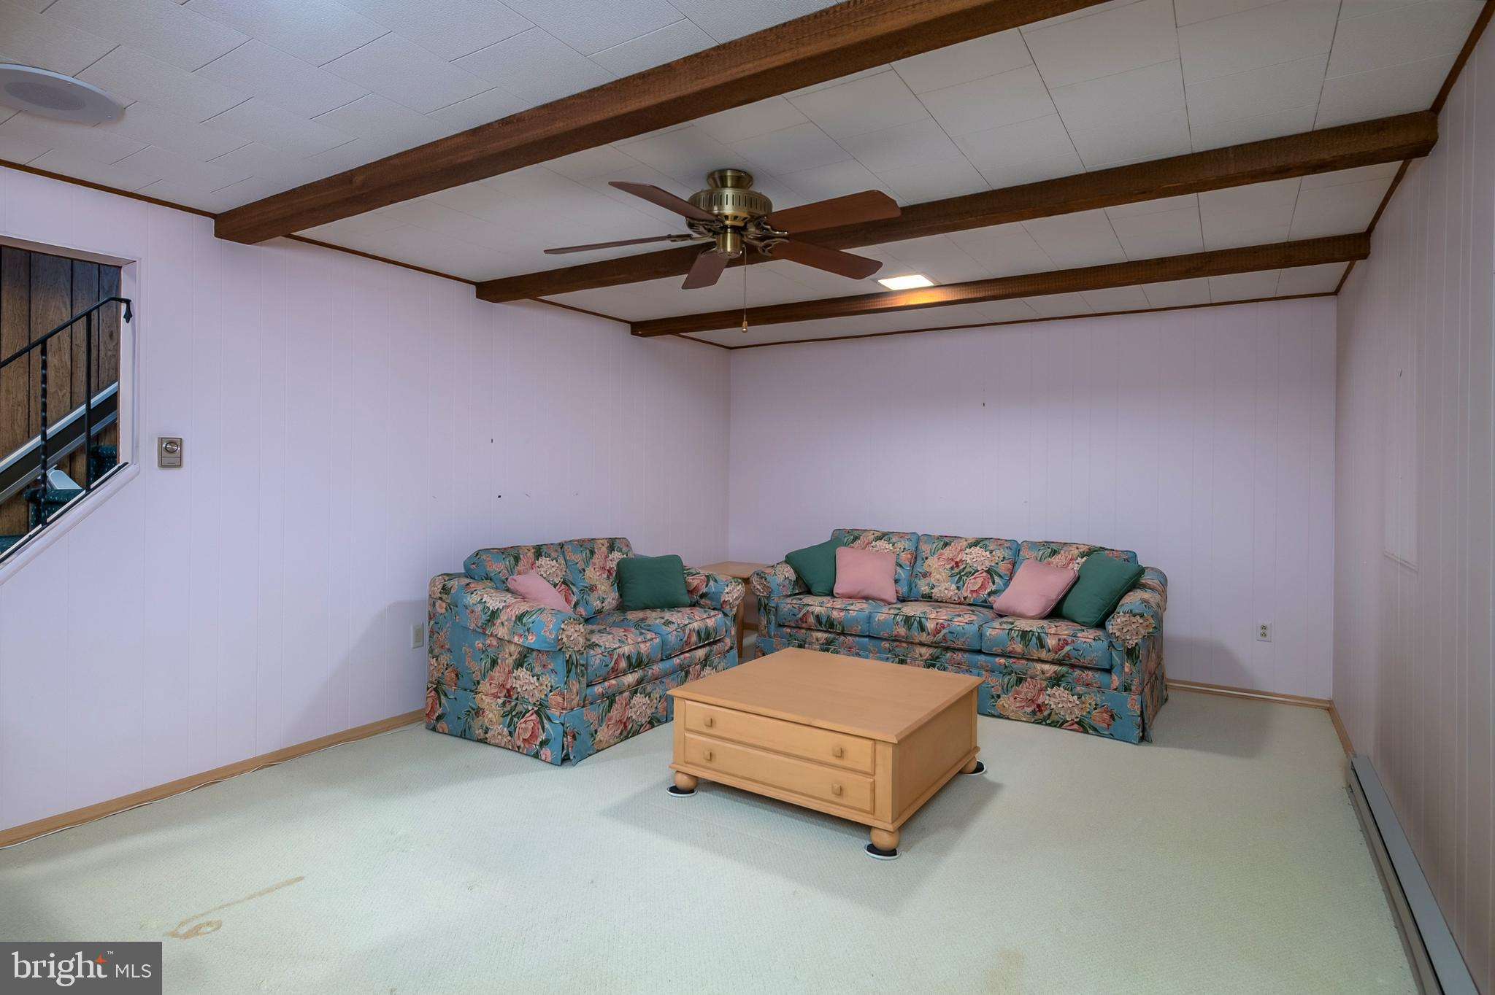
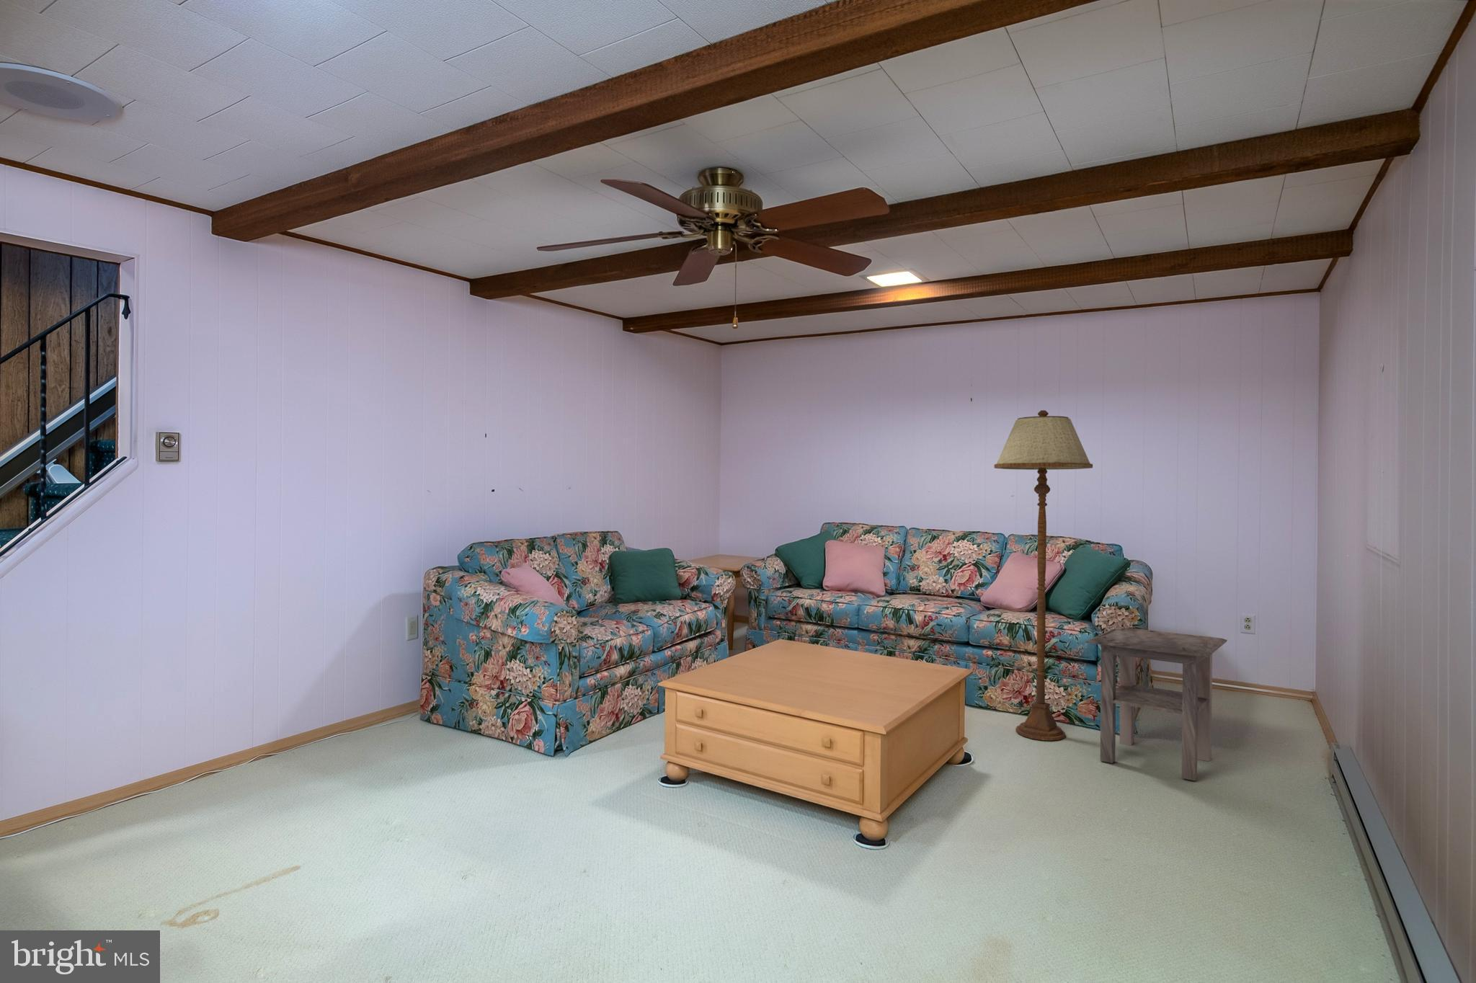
+ floor lamp (1042, 572)
+ side table (1156, 699)
